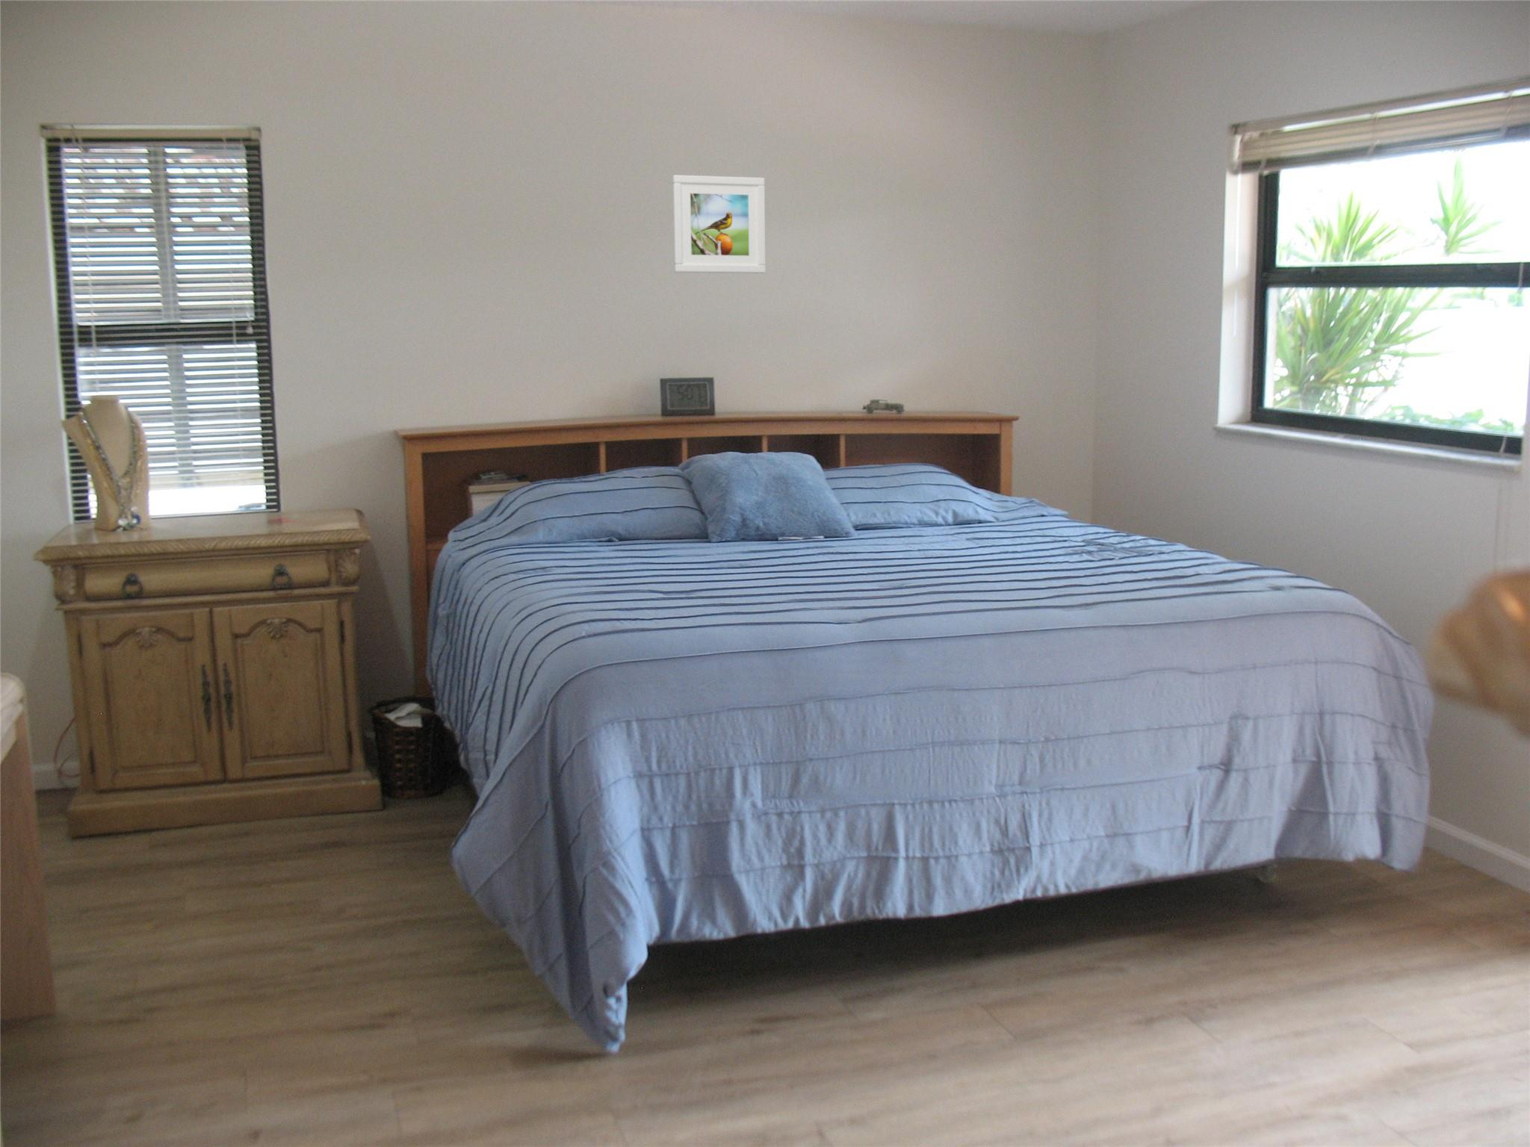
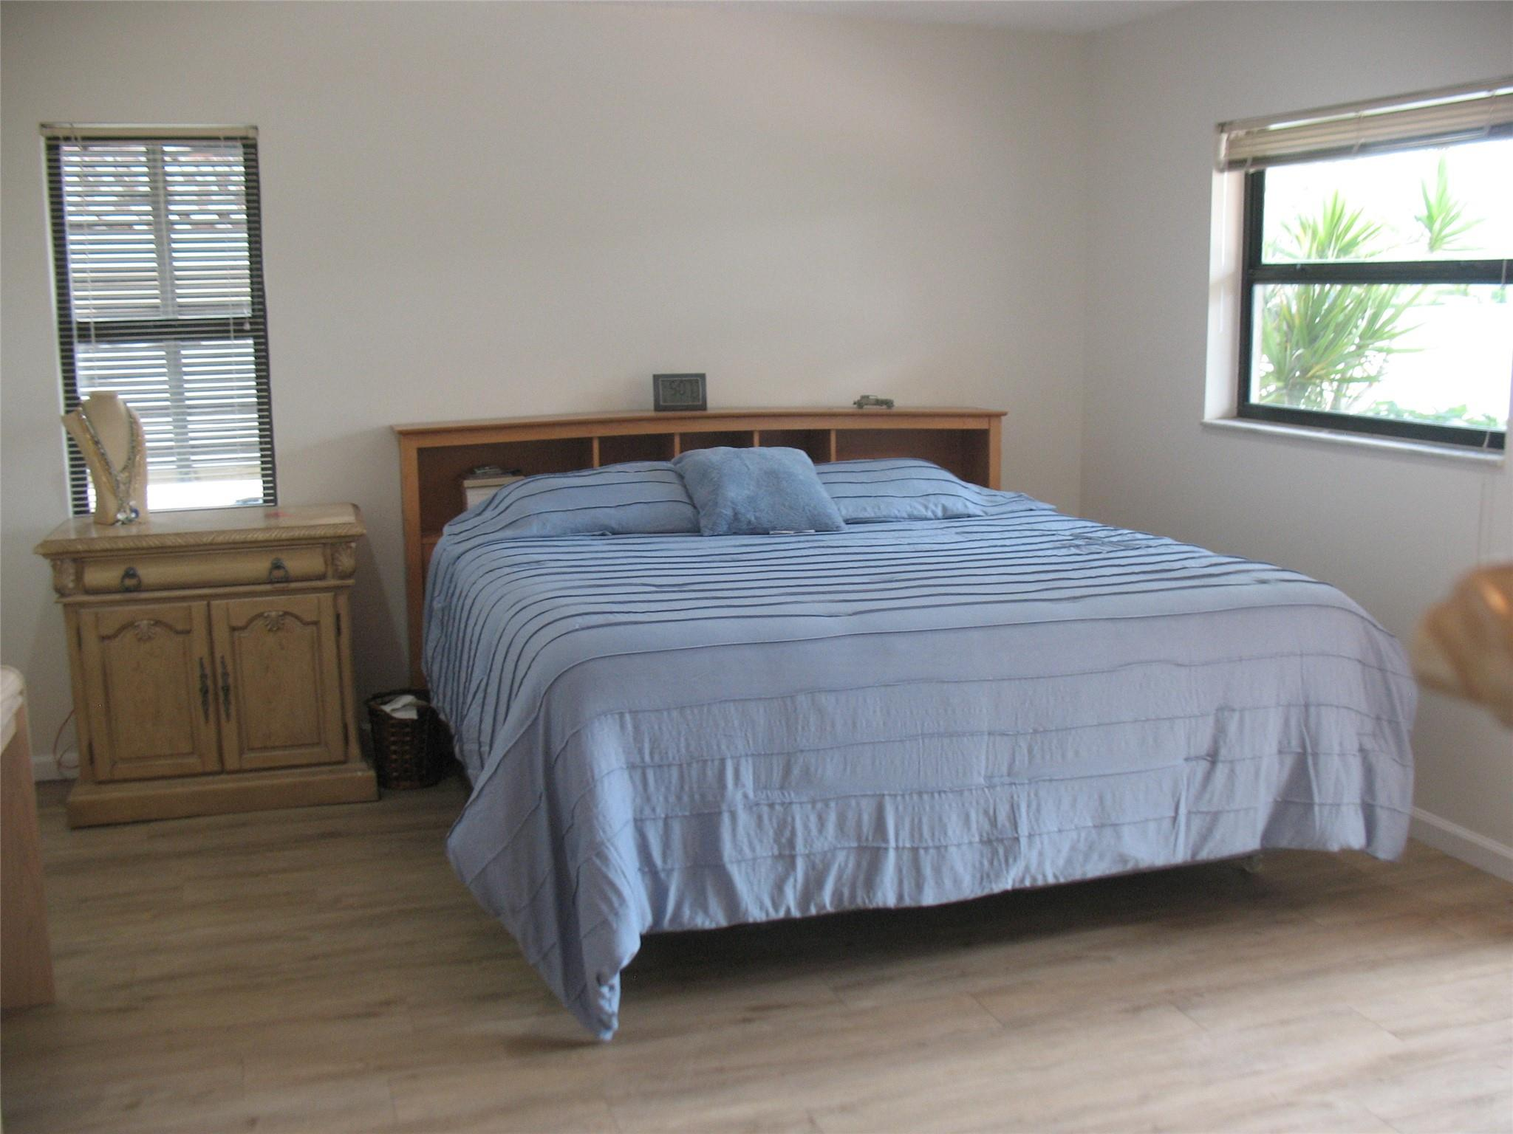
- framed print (719, 225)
